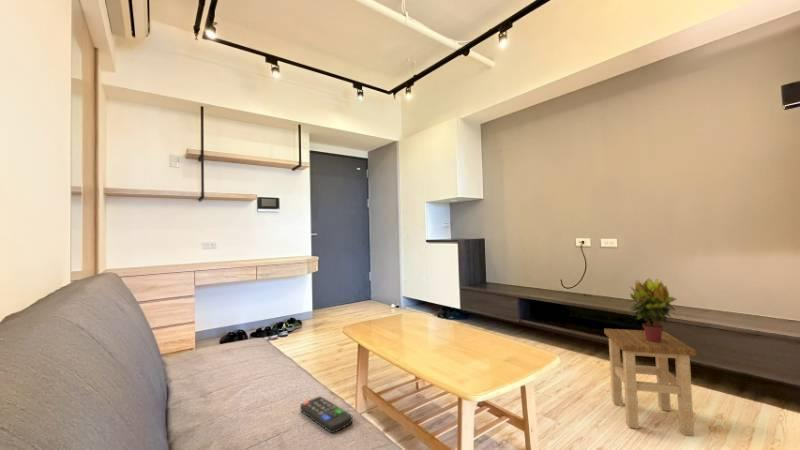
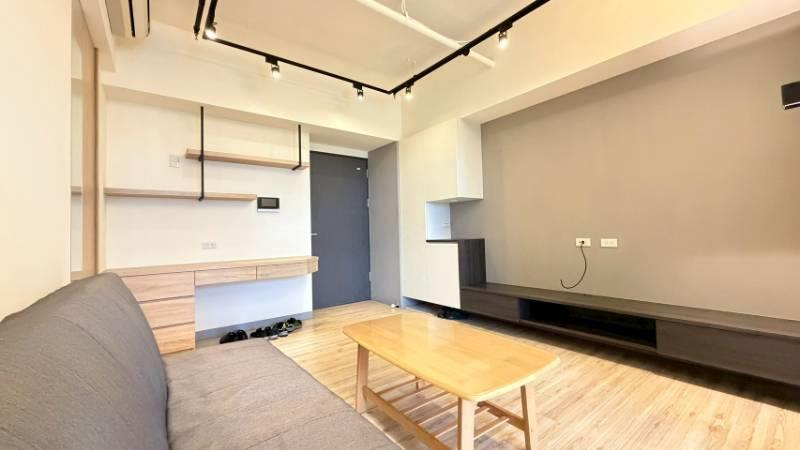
- remote control (325, 412)
- potted plant (653, 309)
- stool (648, 374)
